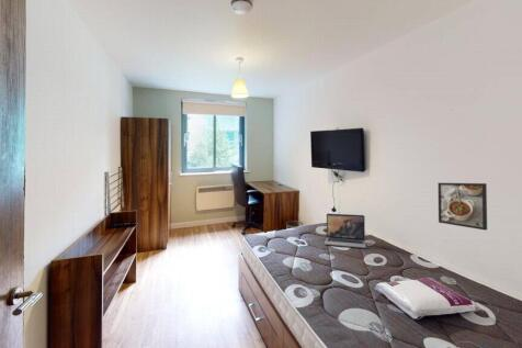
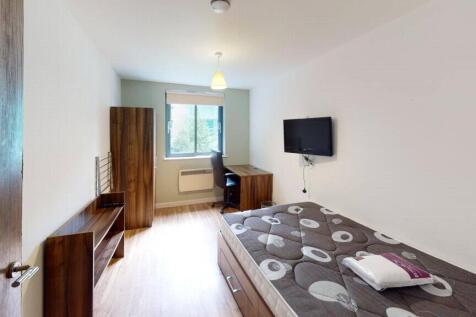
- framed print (461, 204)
- laptop (344, 229)
